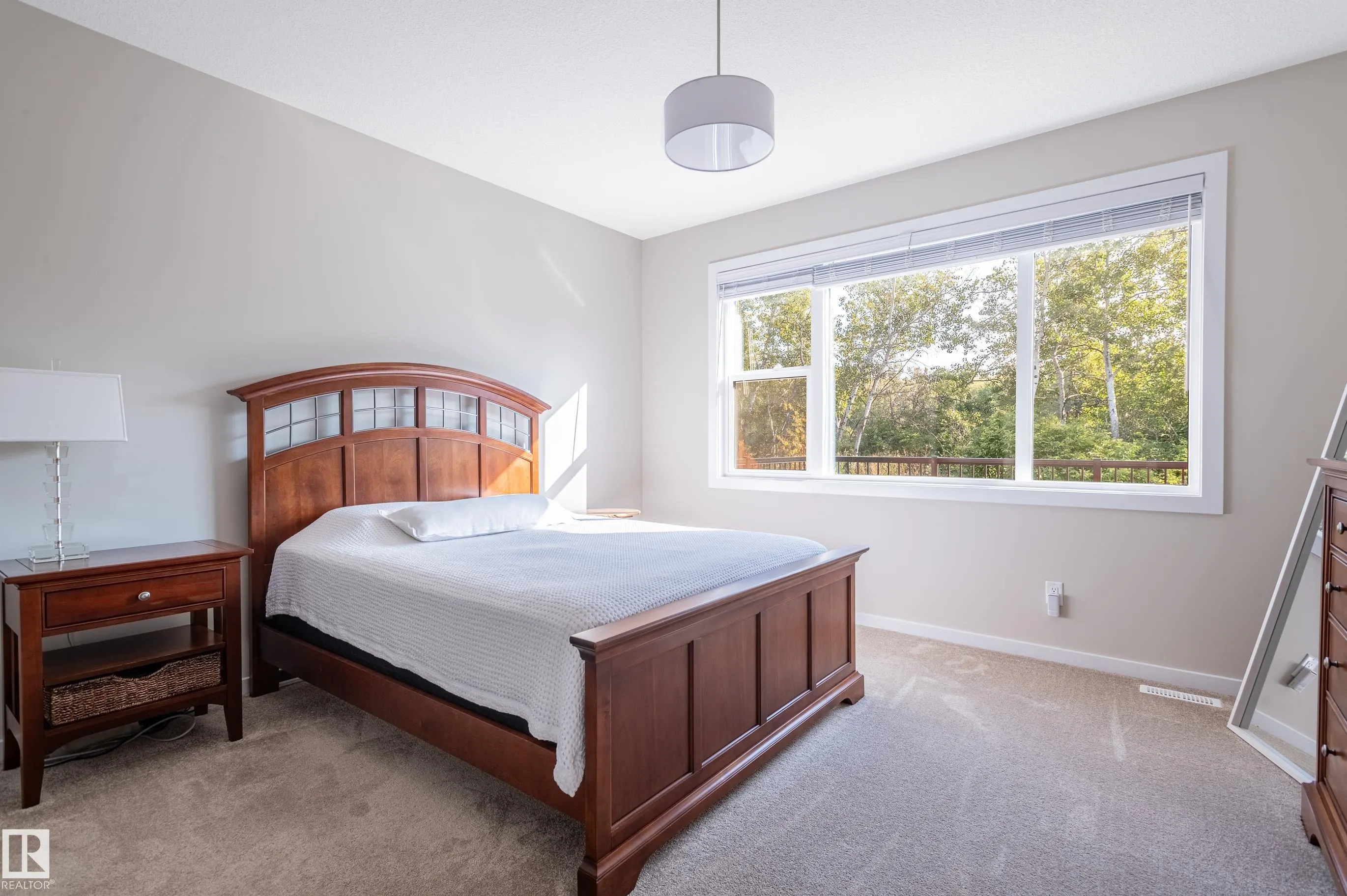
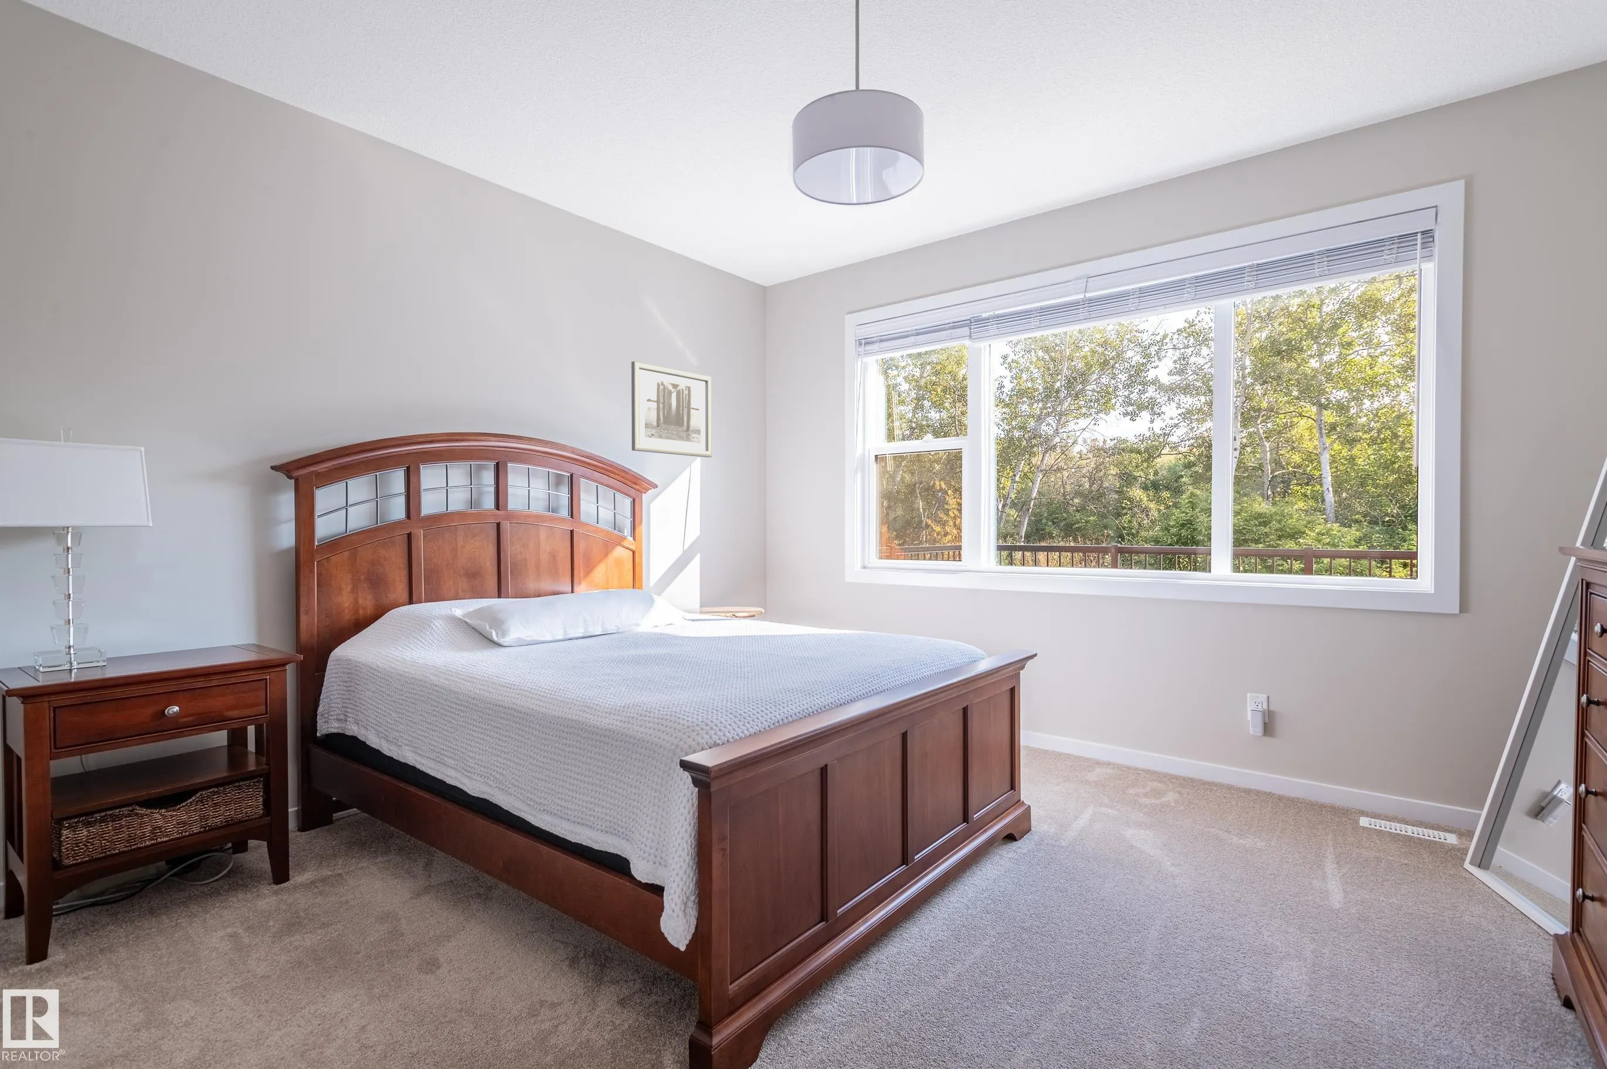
+ wall art (674, 412)
